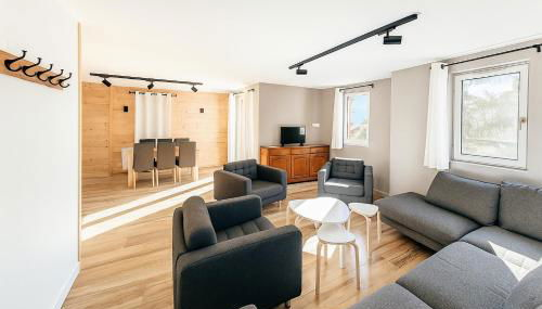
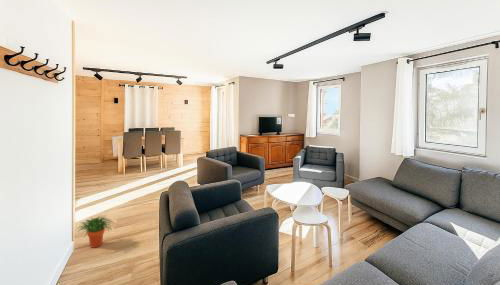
+ potted plant (96, 231)
